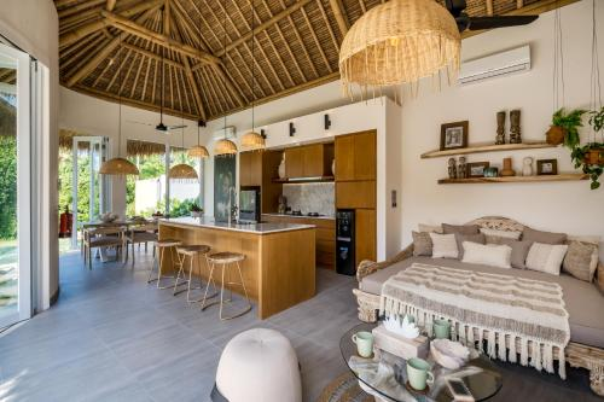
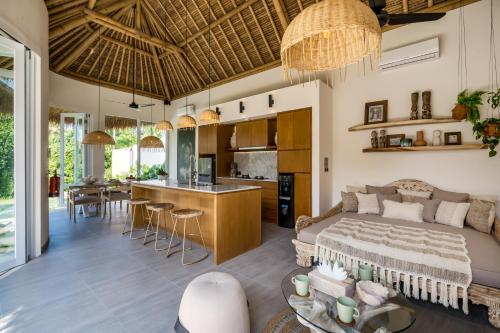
- cell phone (458, 389)
